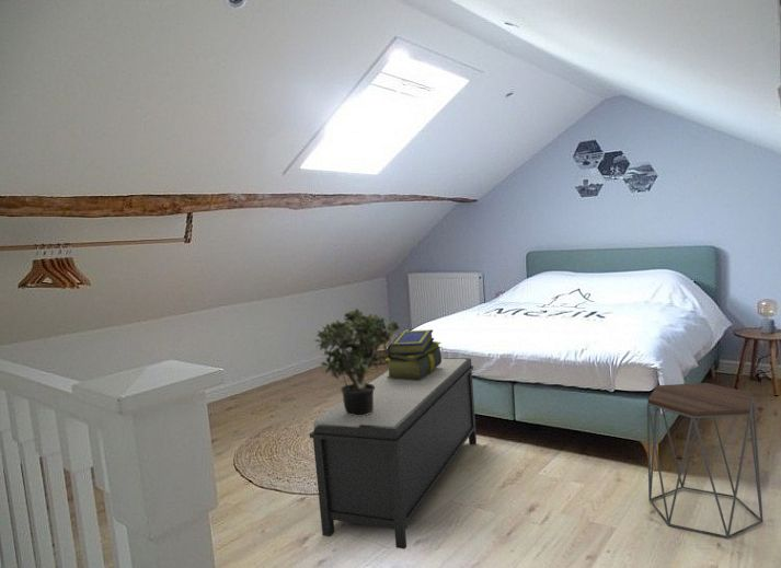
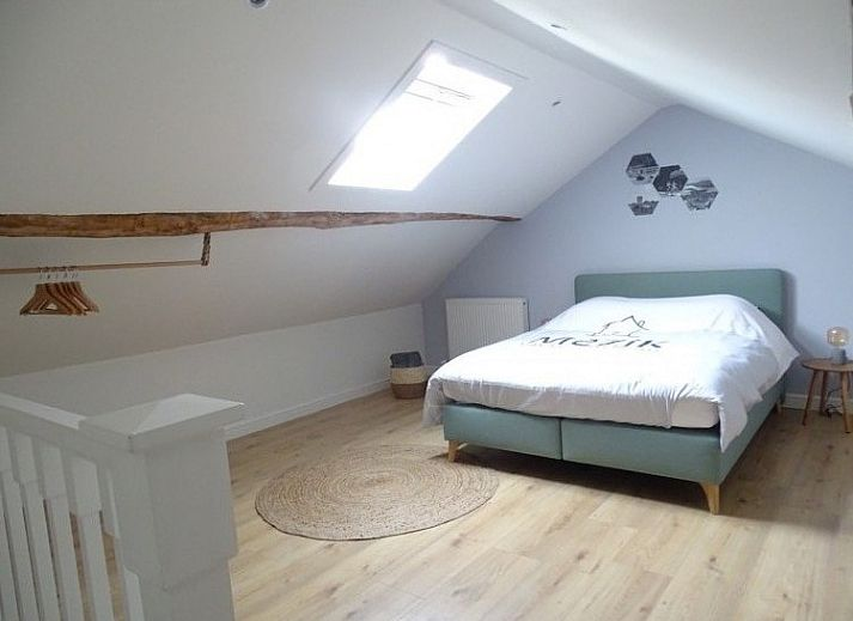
- stack of books (413, 353)
- side table (702, 453)
- potted plant (361, 359)
- bench (406, 433)
